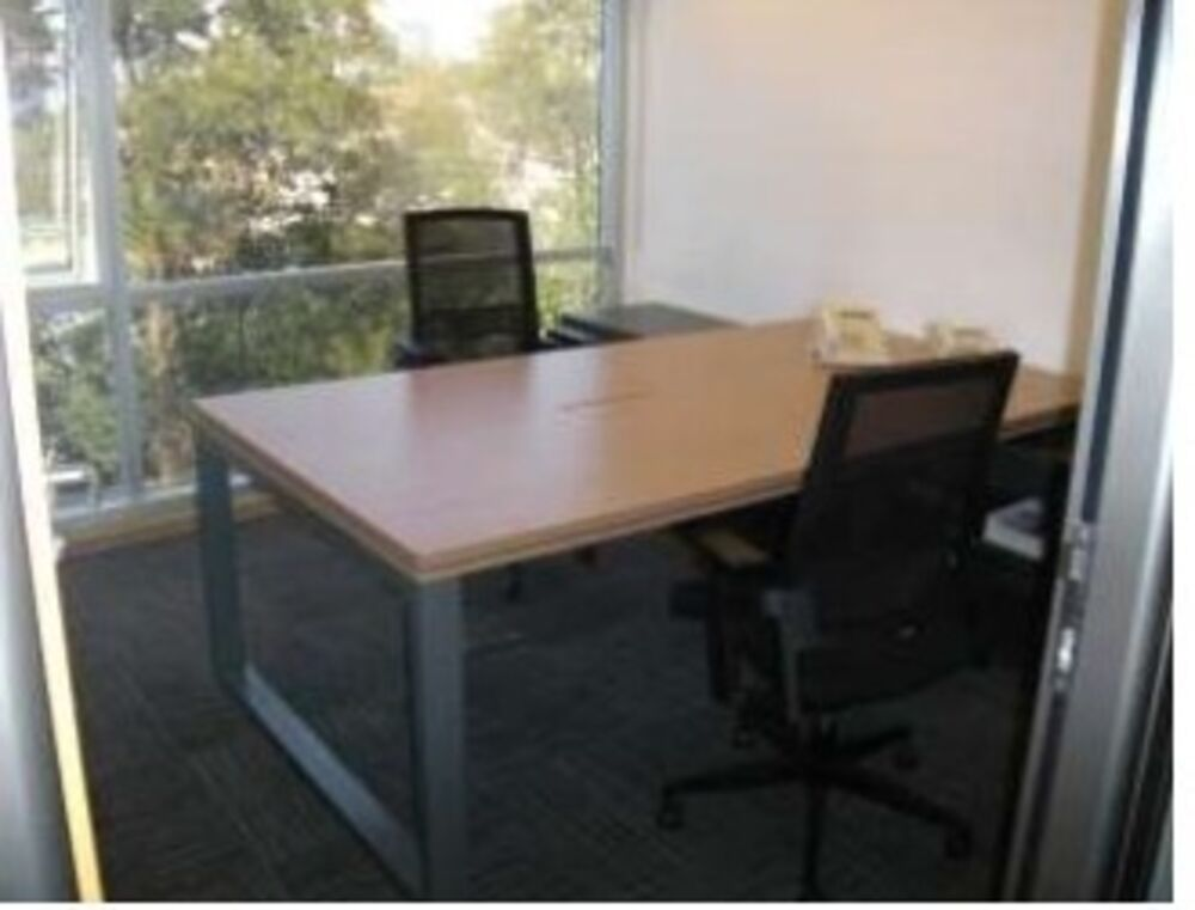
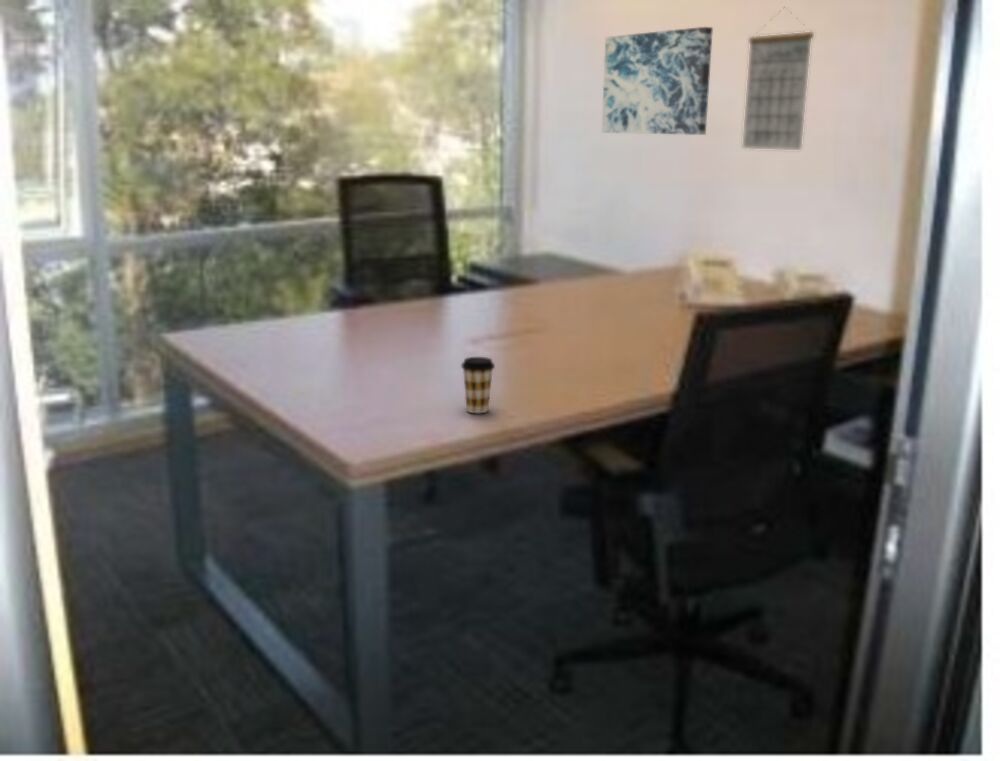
+ calendar (776, 78)
+ coffee cup (477, 385)
+ wall art (653, 83)
